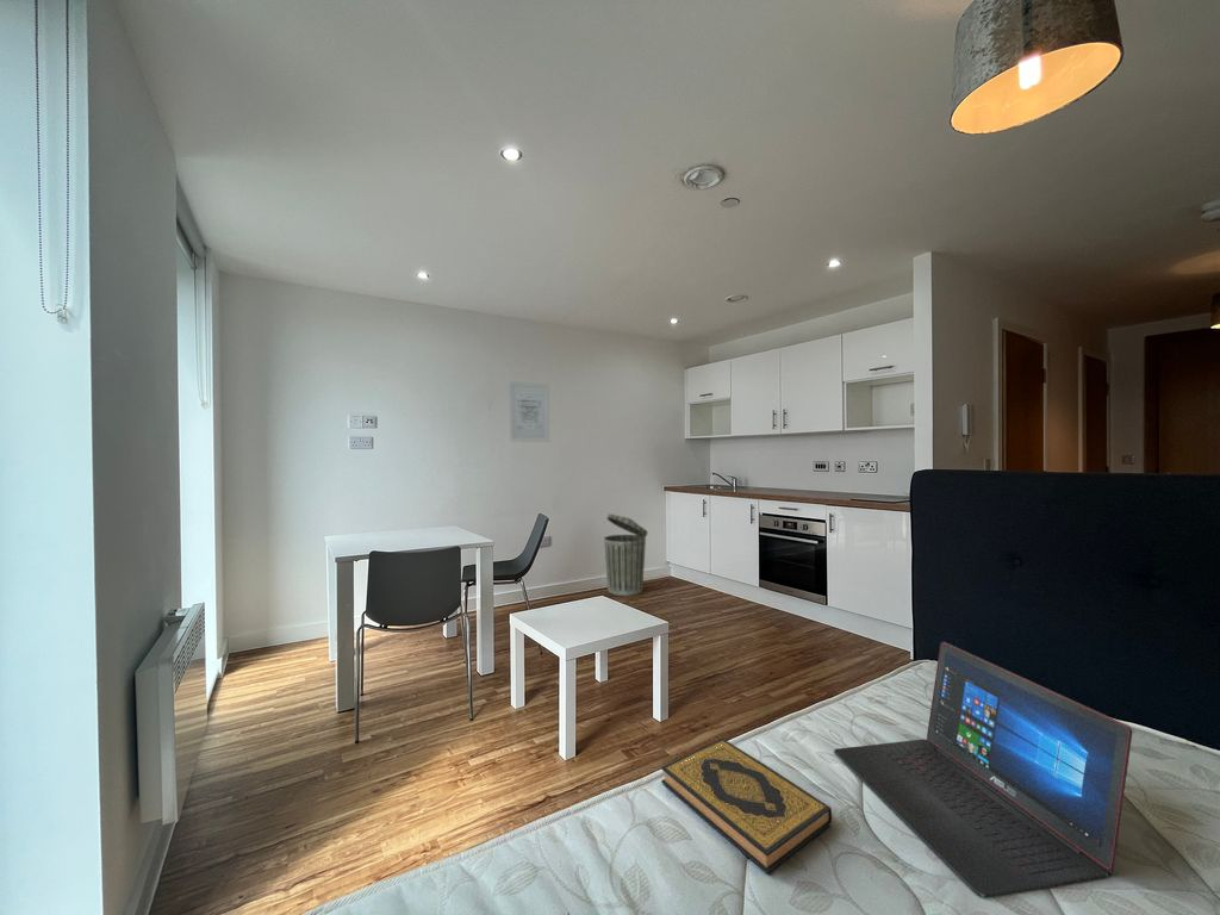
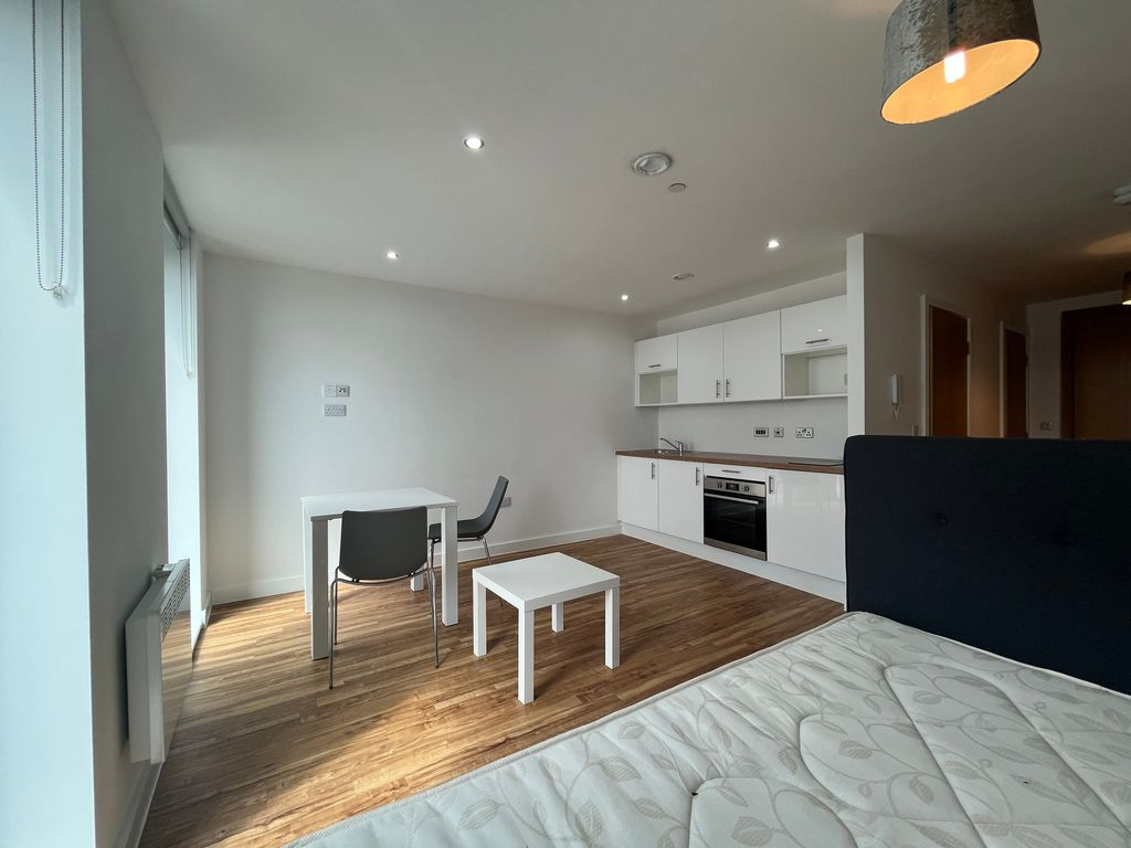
- wall art (529, 412)
- hardback book (741, 793)
- trash can (625, 550)
- laptop (957, 742)
